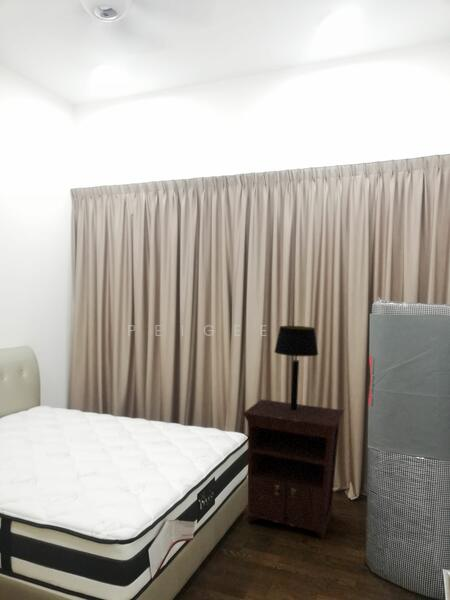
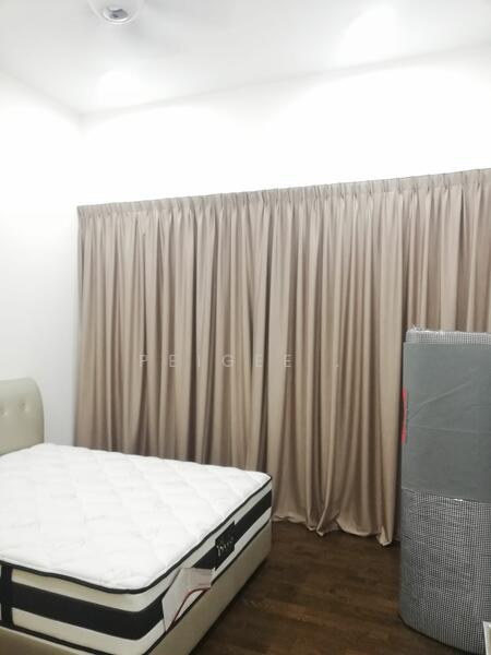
- nightstand (292, 465)
- table lamp (295, 368)
